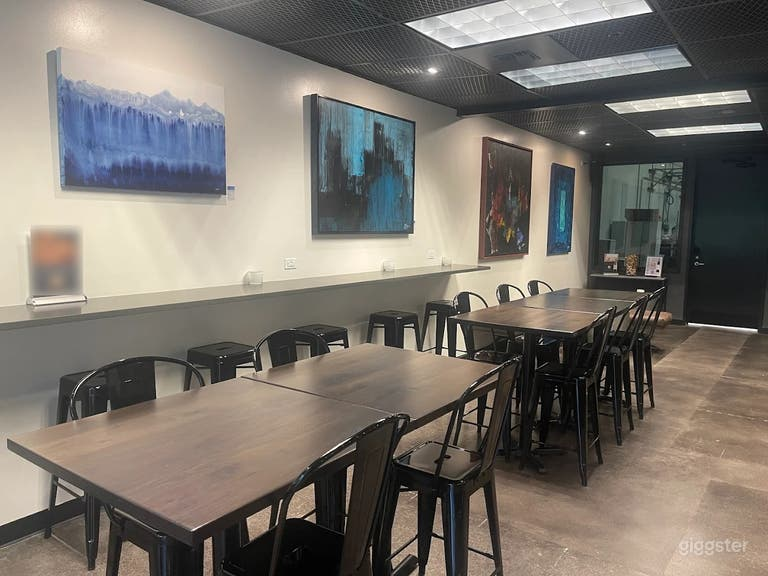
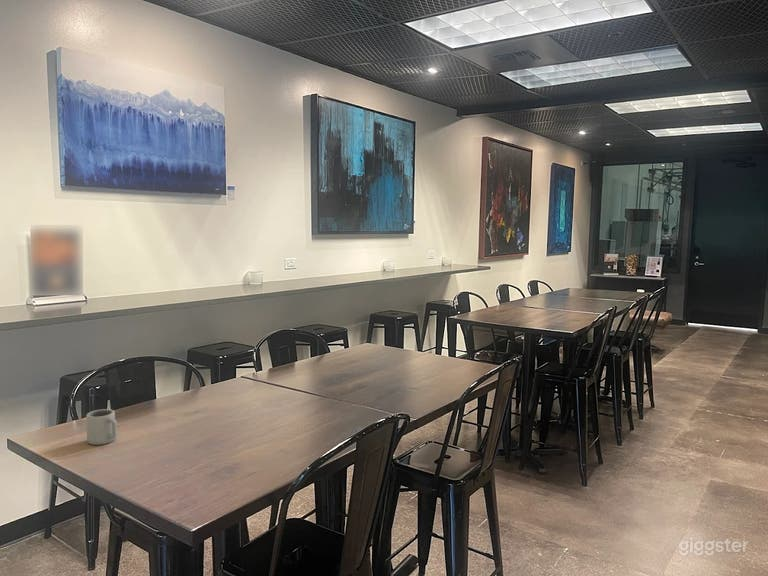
+ cup (103, 427)
